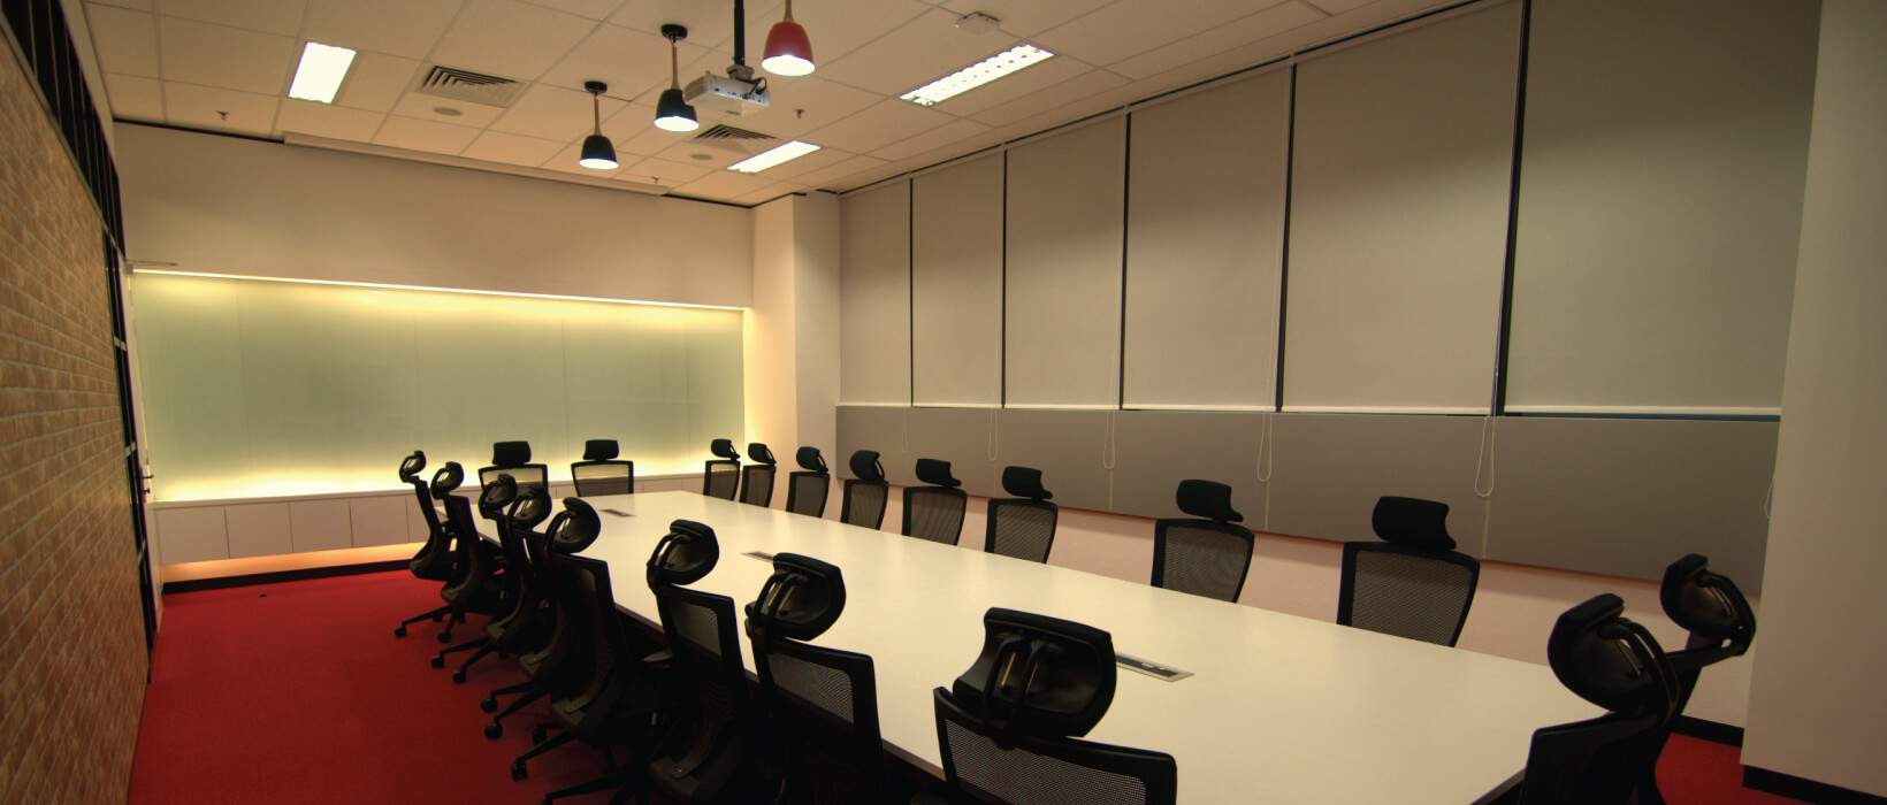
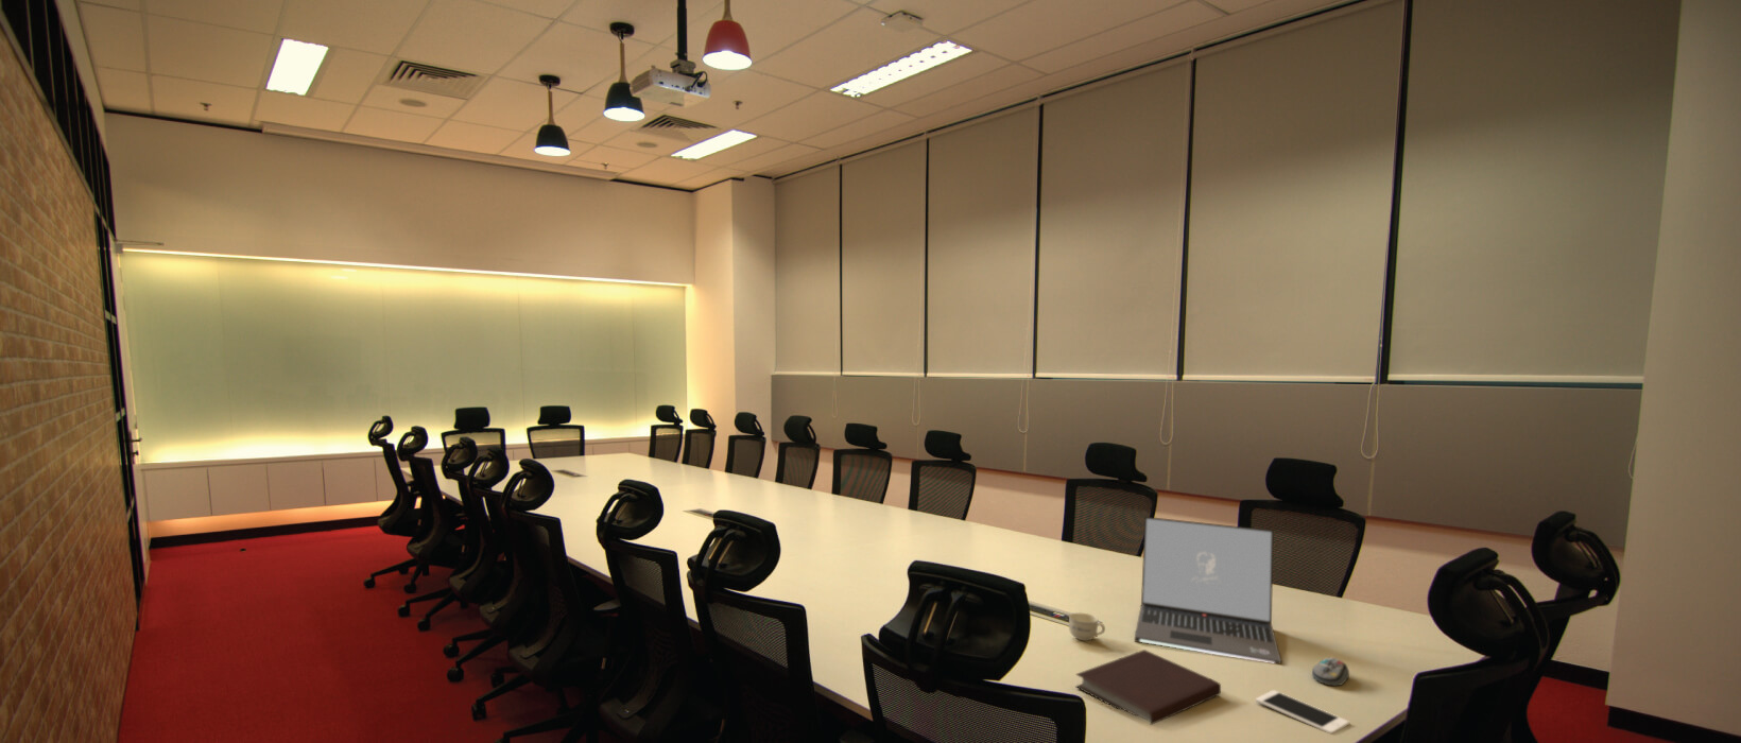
+ notebook (1147, 684)
+ cup (1086, 629)
+ laptop (1206, 584)
+ computer mouse (1330, 670)
+ cell phone (1300, 711)
